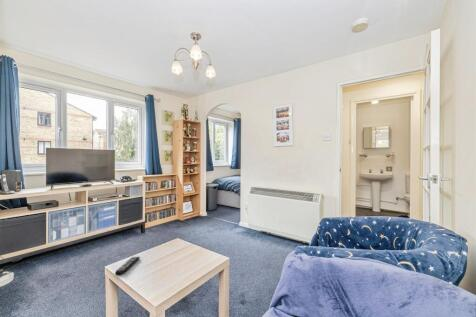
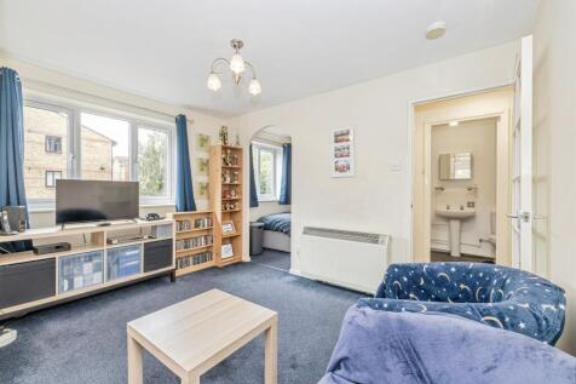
- remote control (128, 264)
